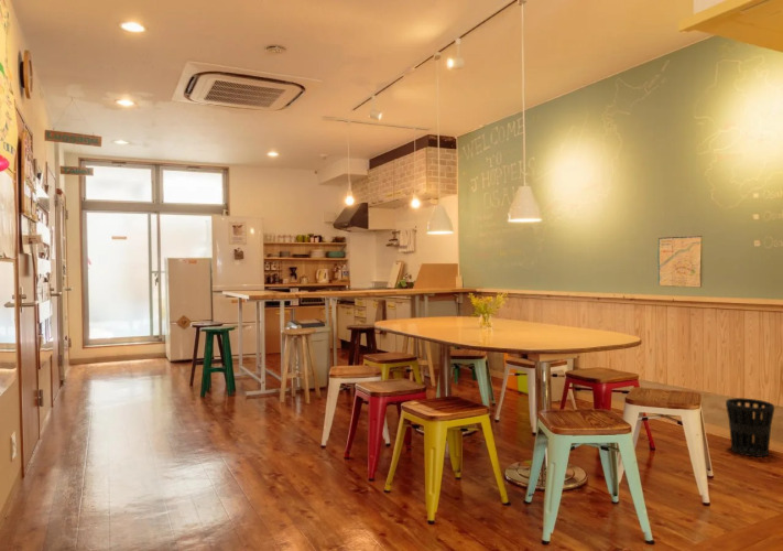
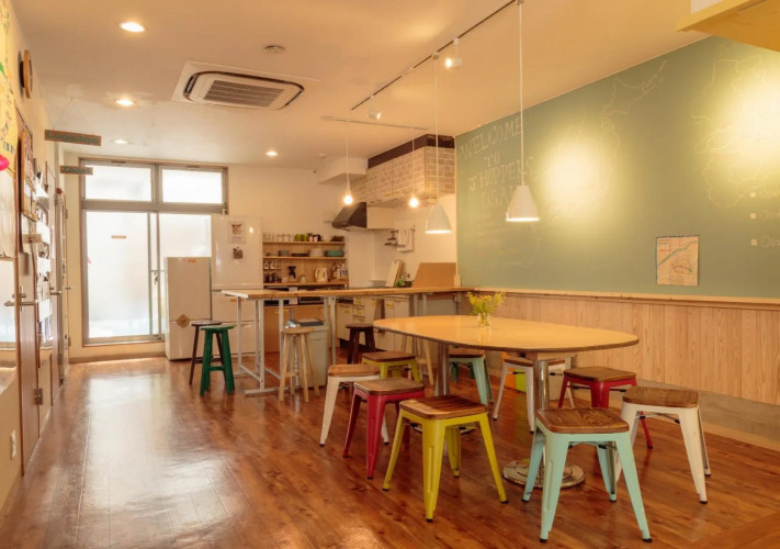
- wastebasket (749, 426)
